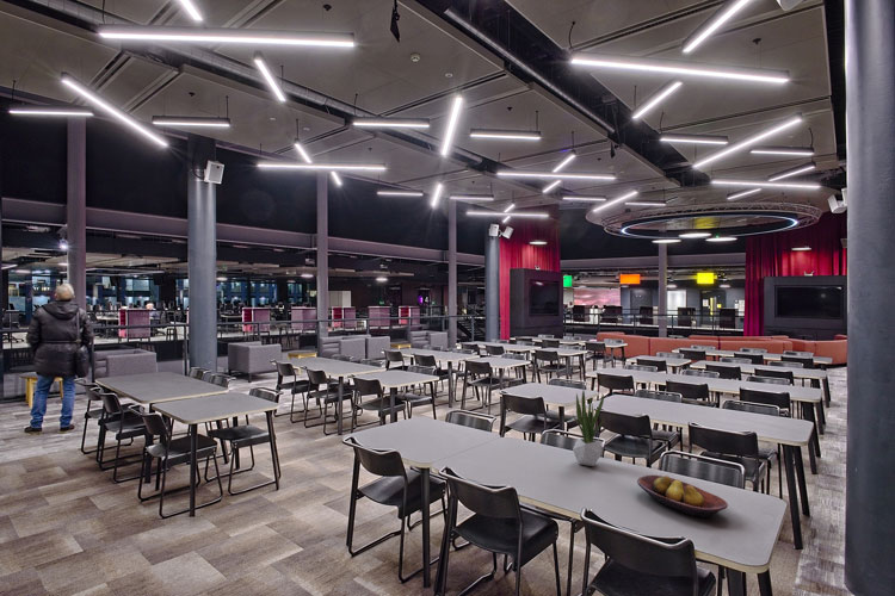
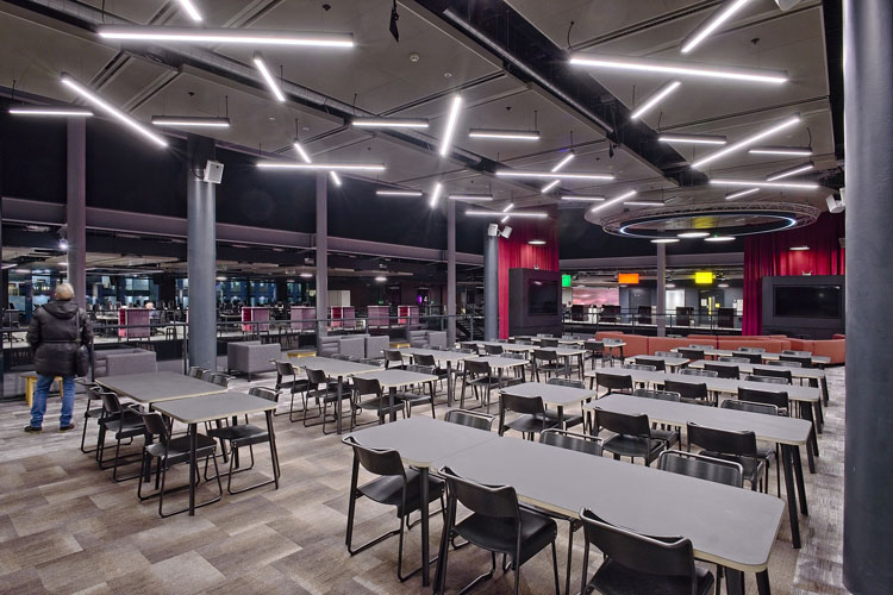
- fruit bowl (679, 492)
- potted plant (587, 427)
